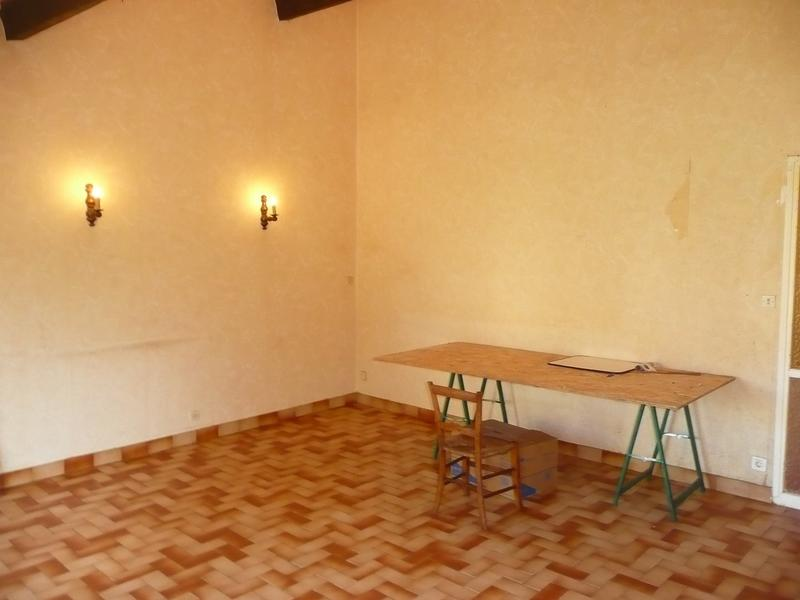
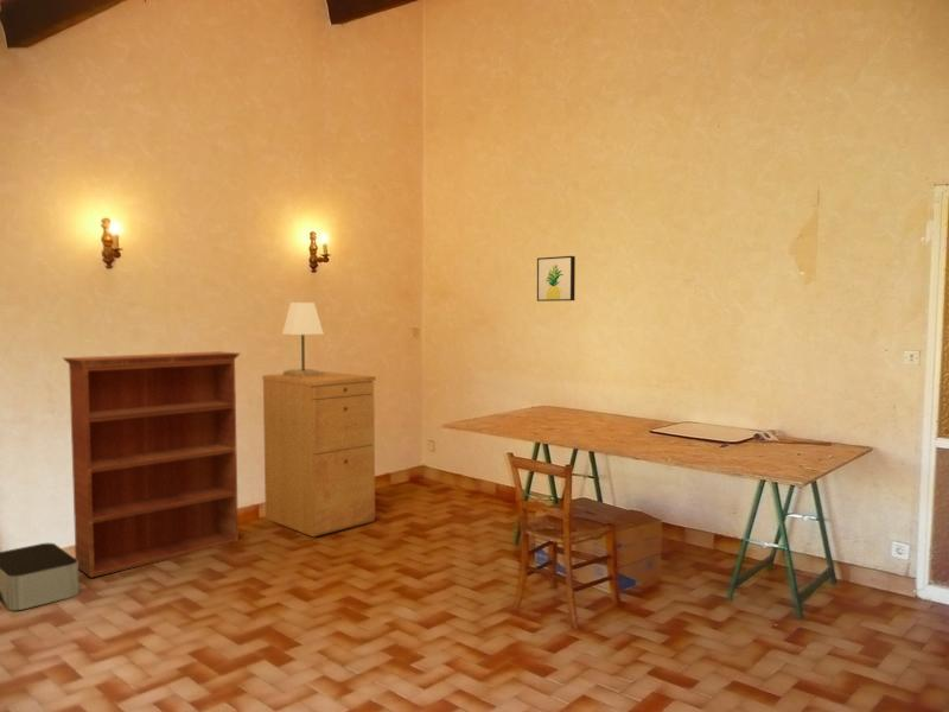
+ bookcase (158, 454)
+ wall art (555, 279)
+ lamp (302, 338)
+ filing cabinet (319, 449)
+ storage bin (32, 574)
